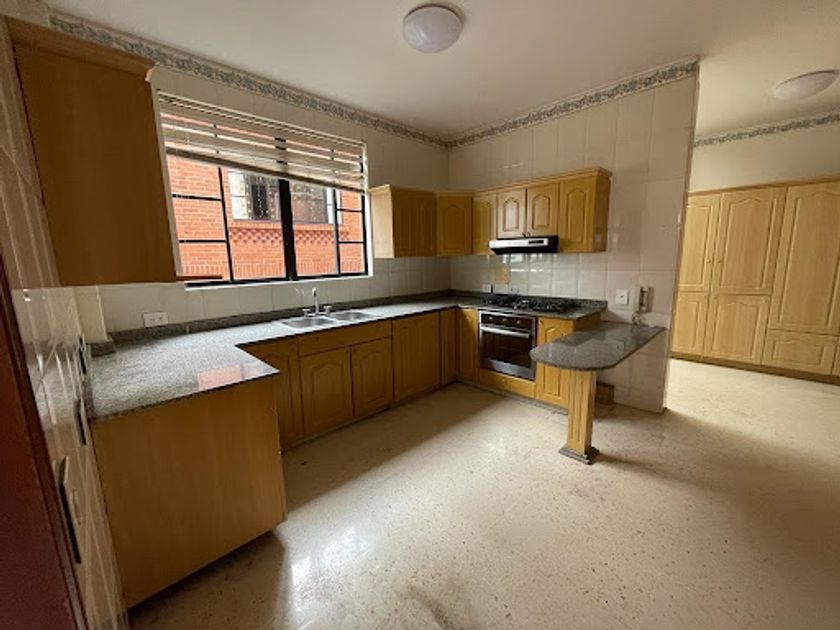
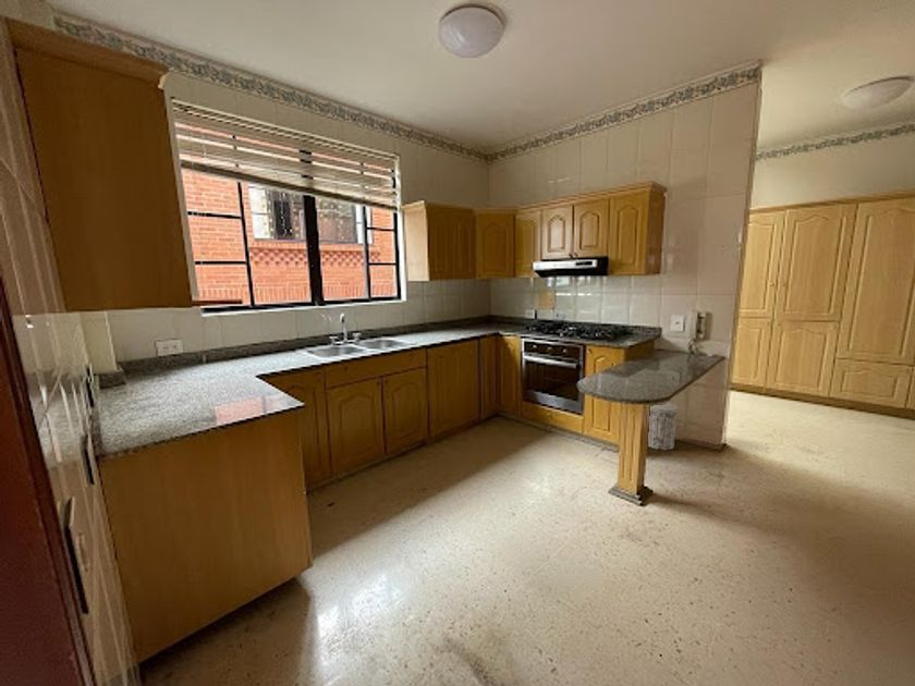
+ trash can (660, 424)
